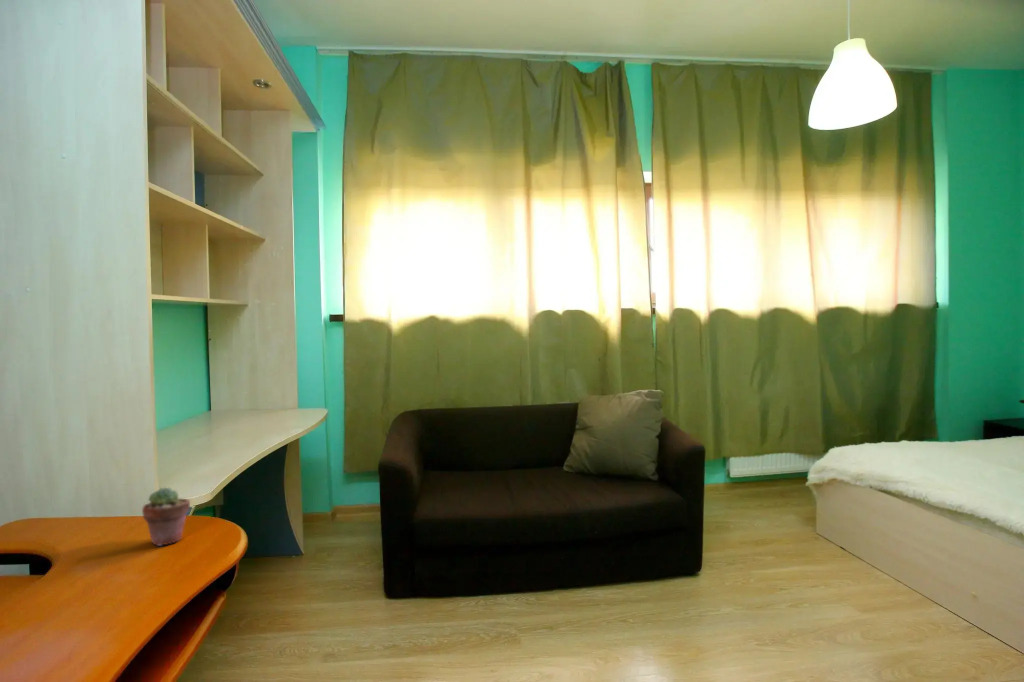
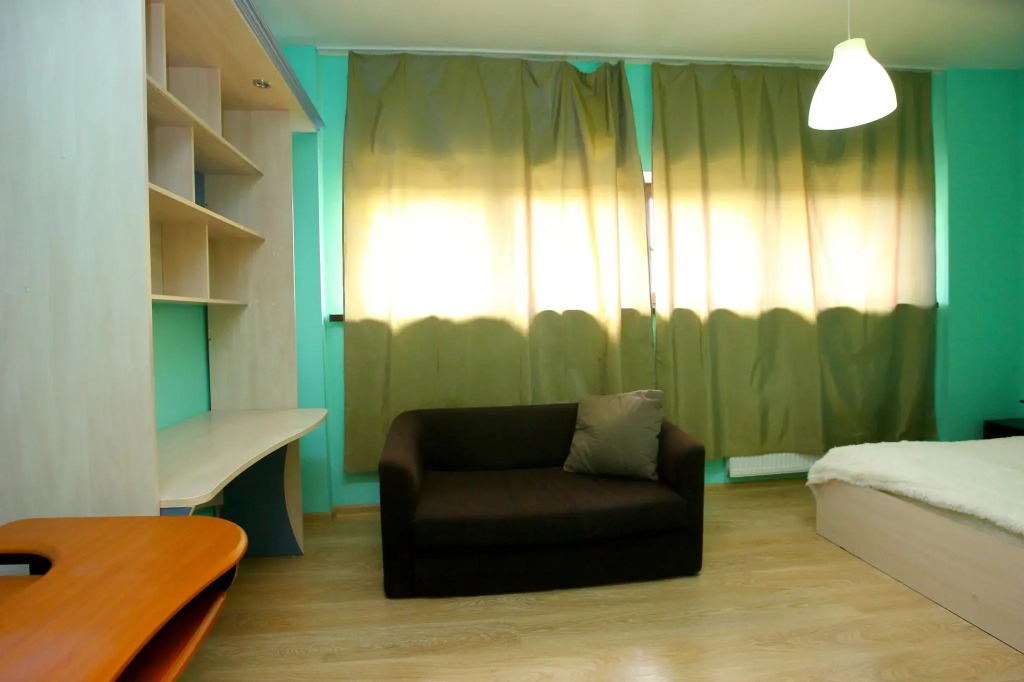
- potted succulent (166, 513)
